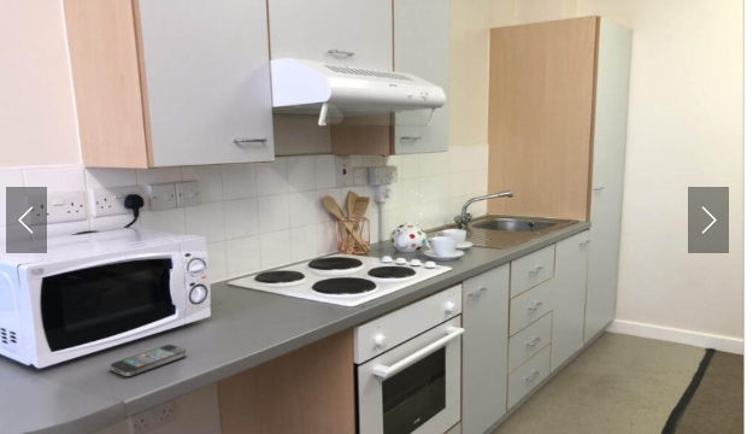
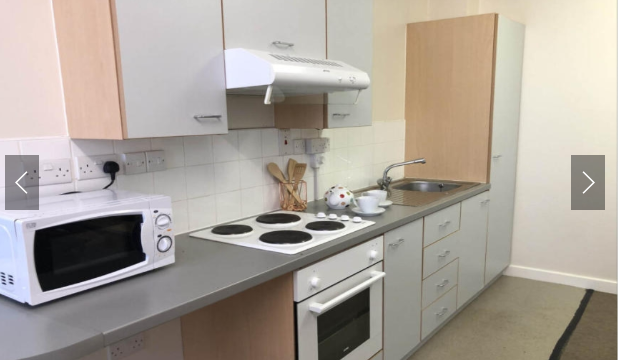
- smartphone (149, 359)
